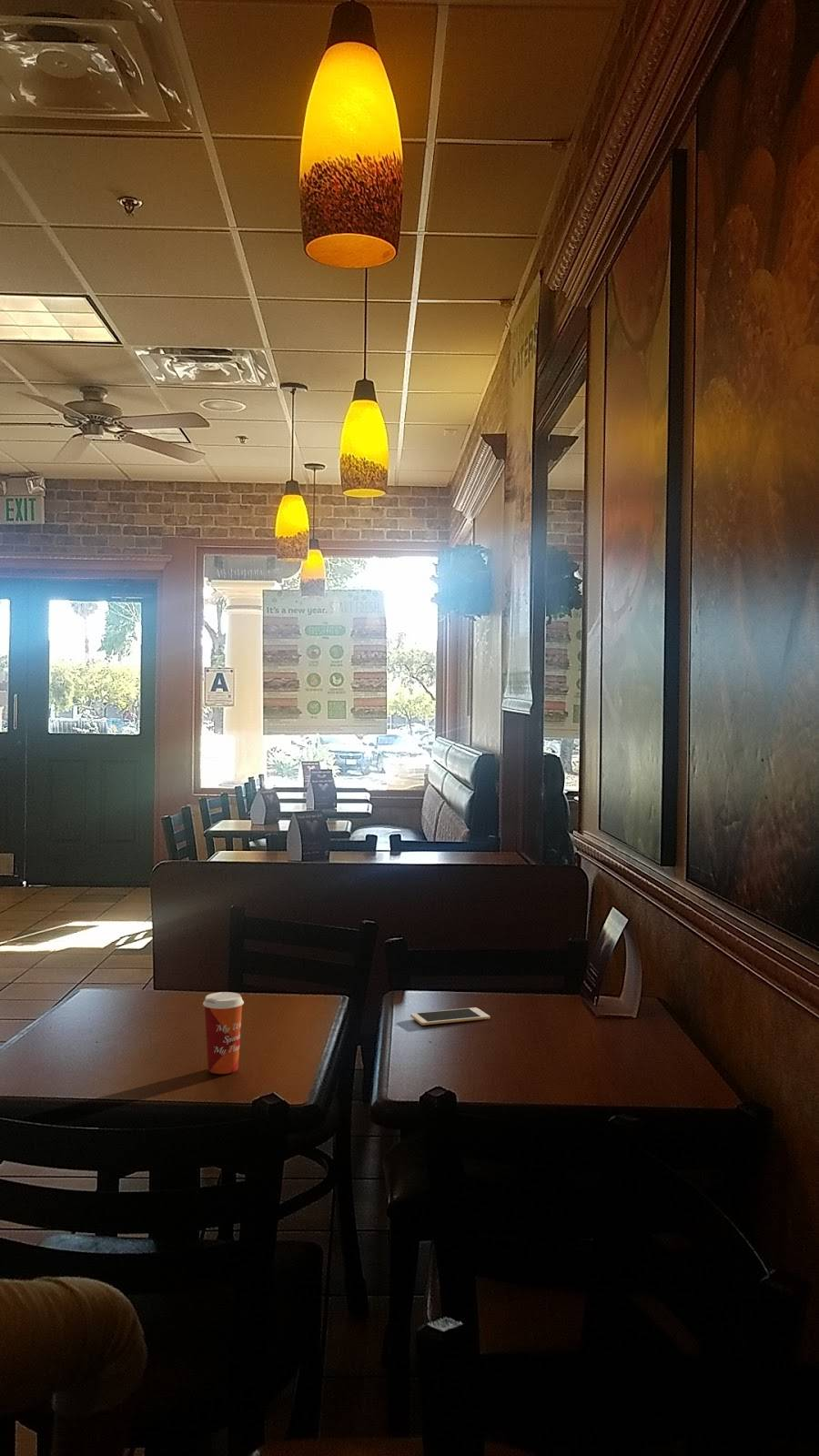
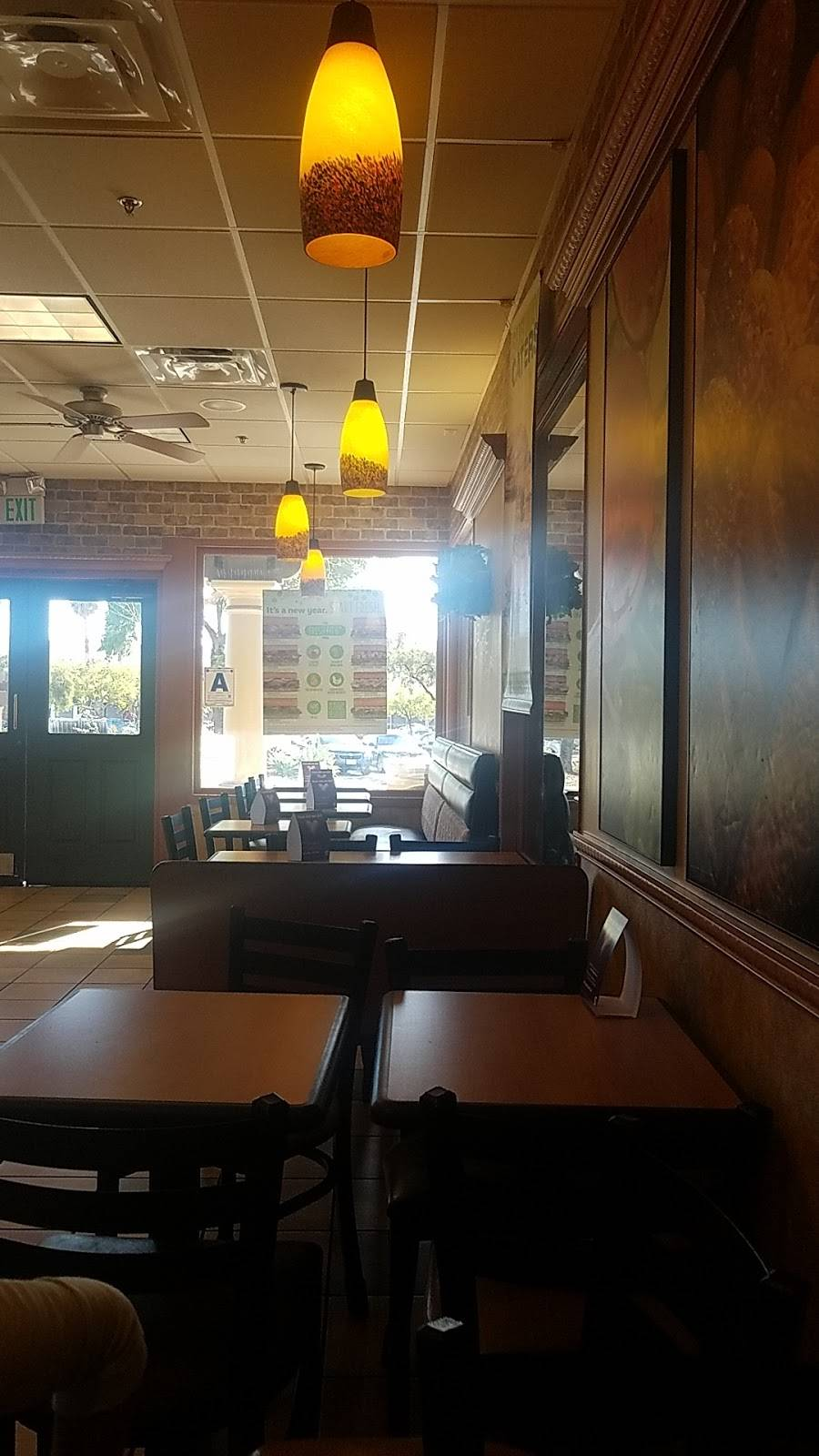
- paper cup (223, 1032)
- cell phone (450, 1016)
